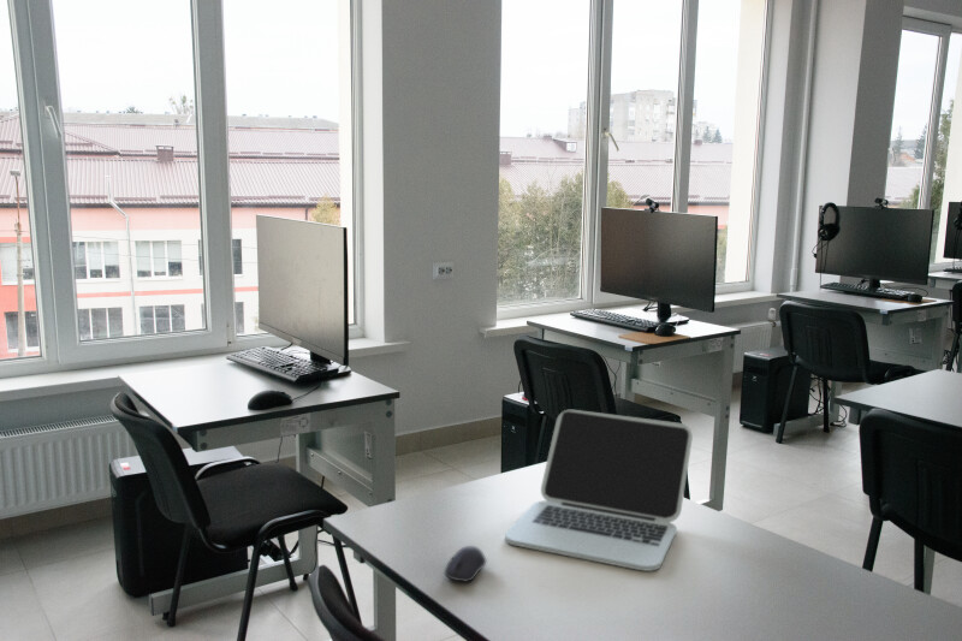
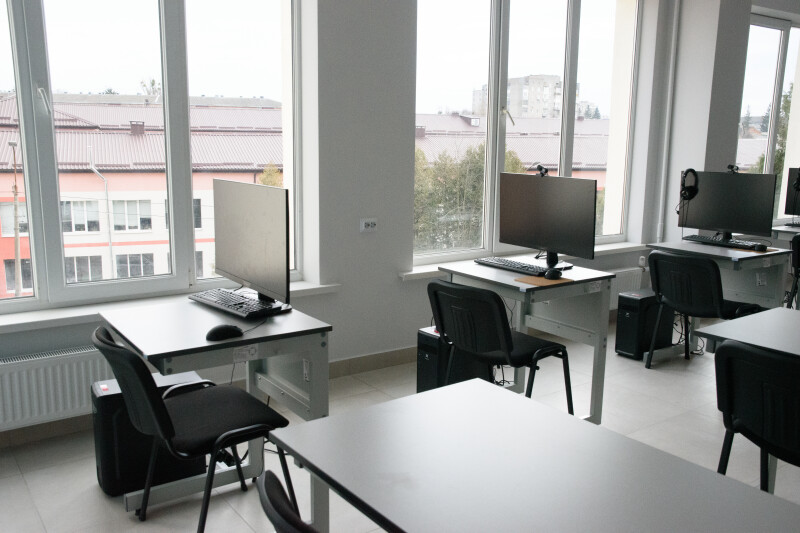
- computer mouse (465, 560)
- laptop (602, 480)
